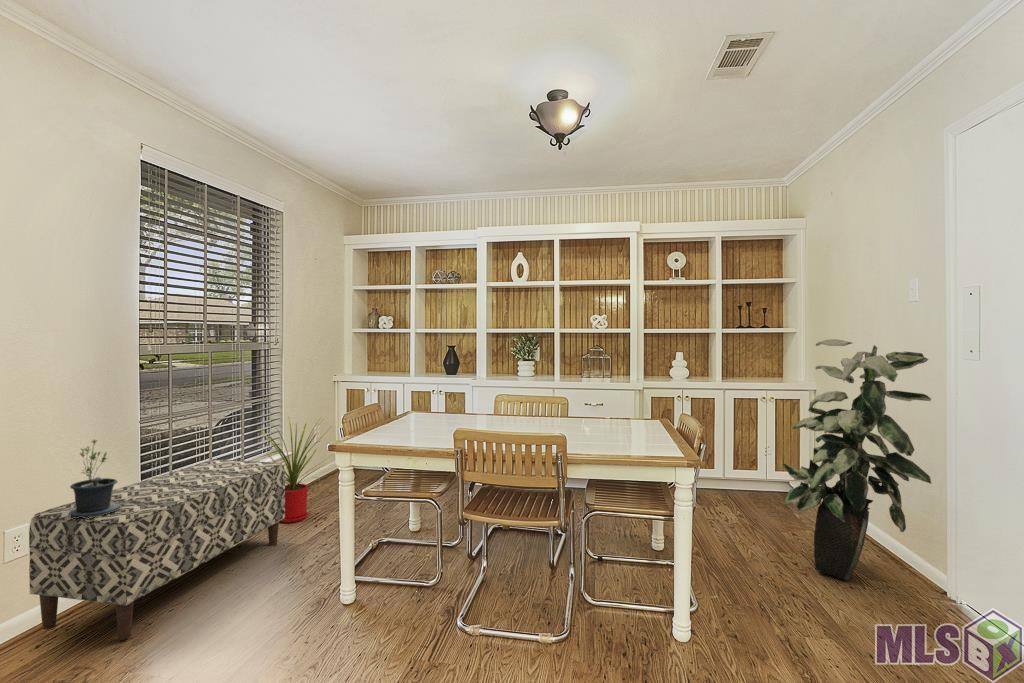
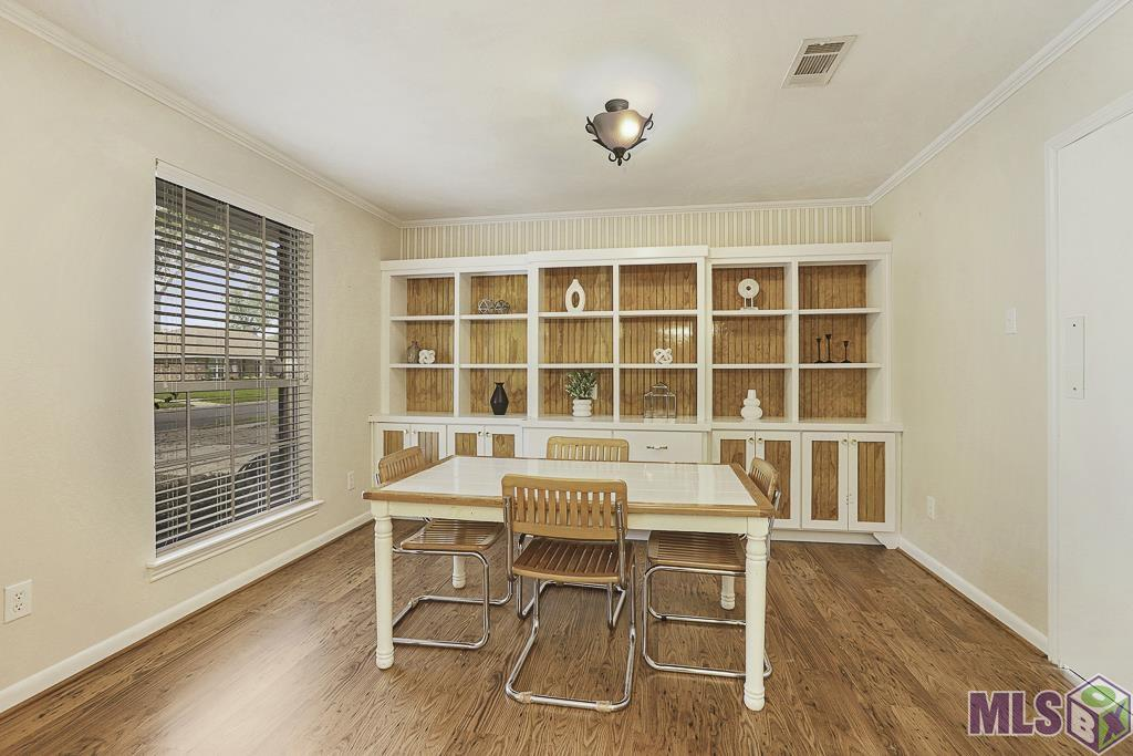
- indoor plant (849, 456)
- bench (179, 531)
- potted plant (96, 477)
- house plant (292, 468)
